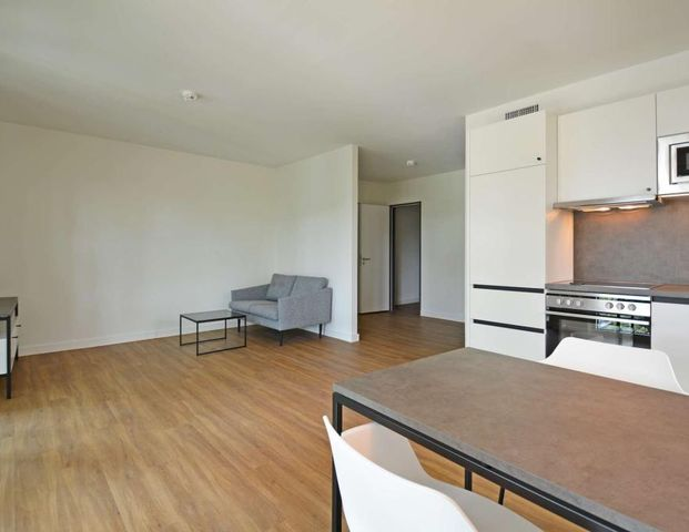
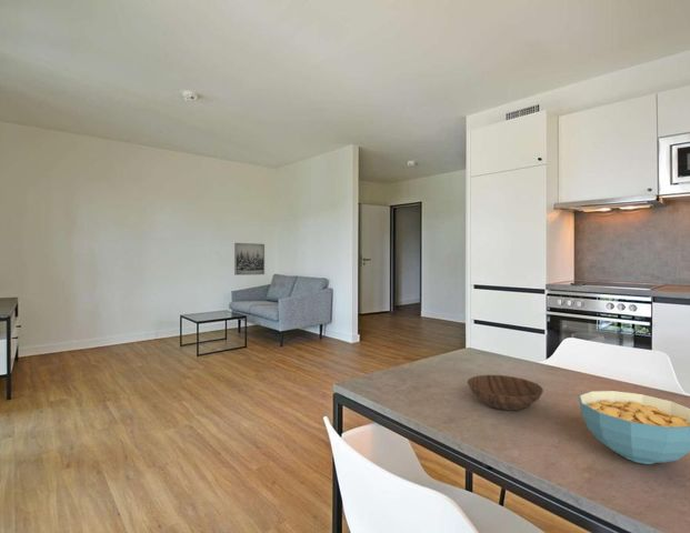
+ cereal bowl (637, 431)
+ wall art (249, 259)
+ bowl (503, 393)
